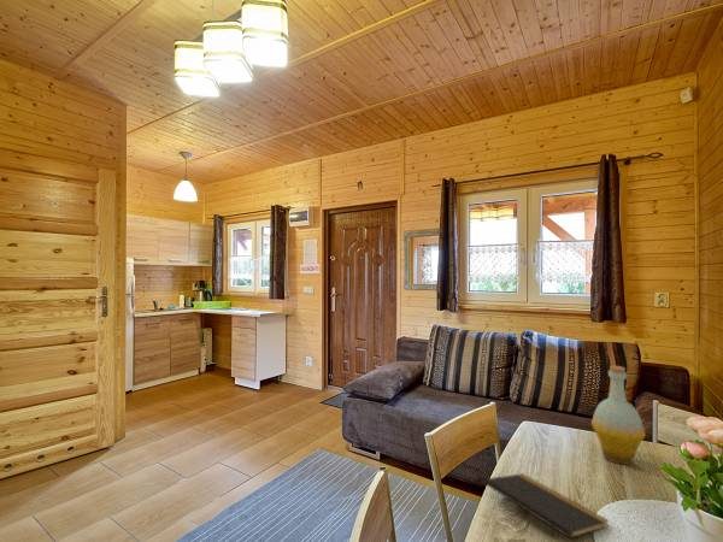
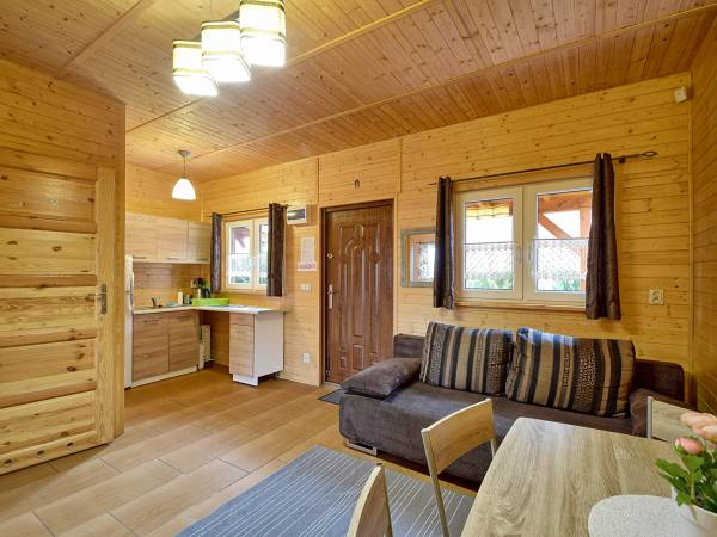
- bottle (617, 412)
- notepad (542, 501)
